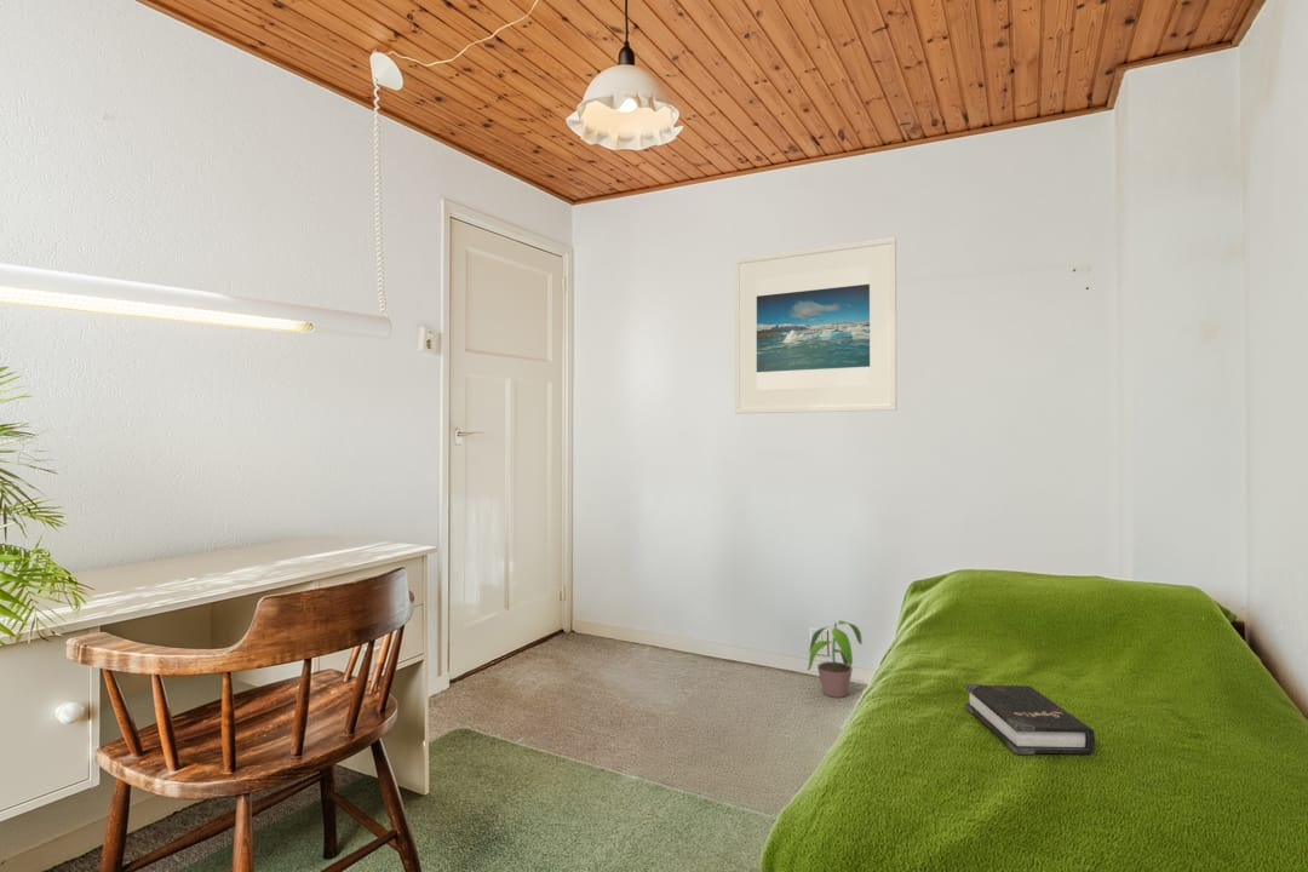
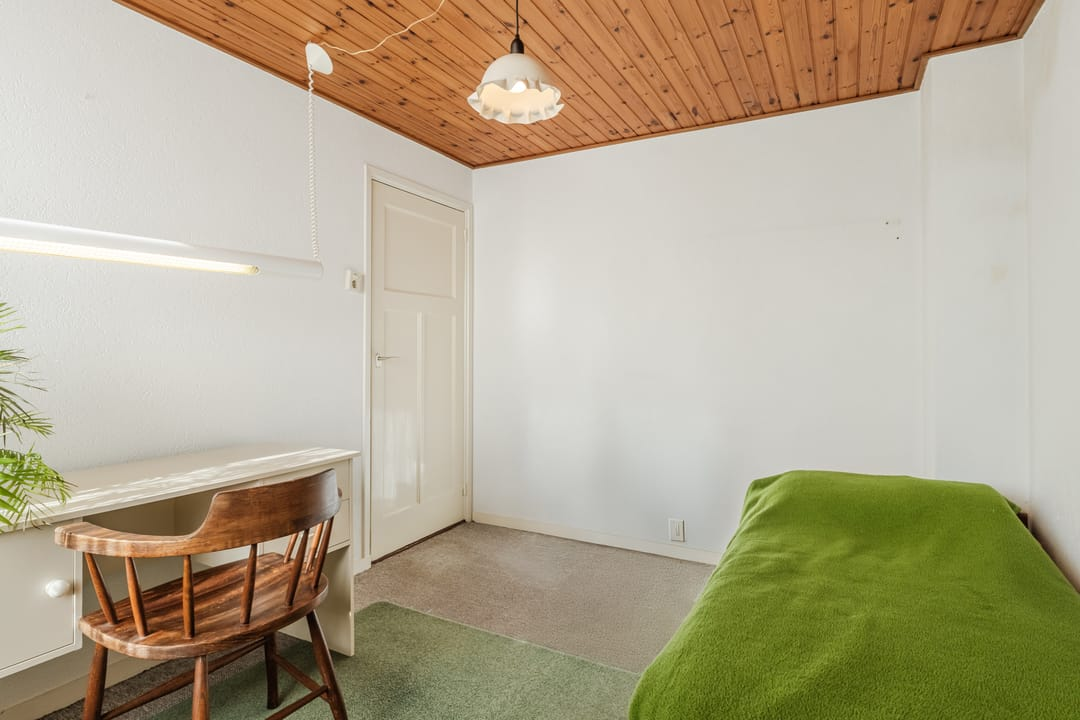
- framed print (810, 329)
- hardback book (1025, 716)
- potted plant (833, 658)
